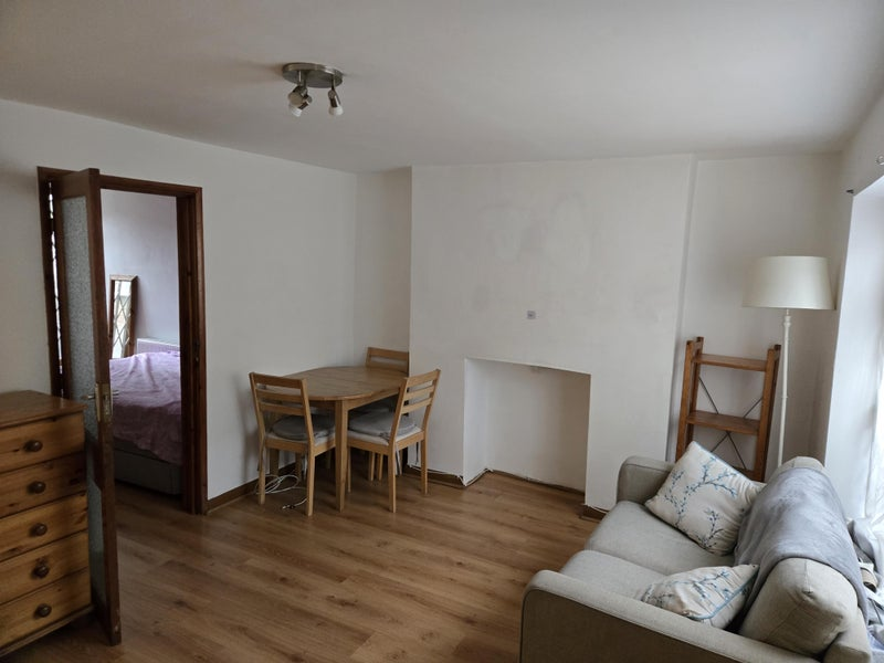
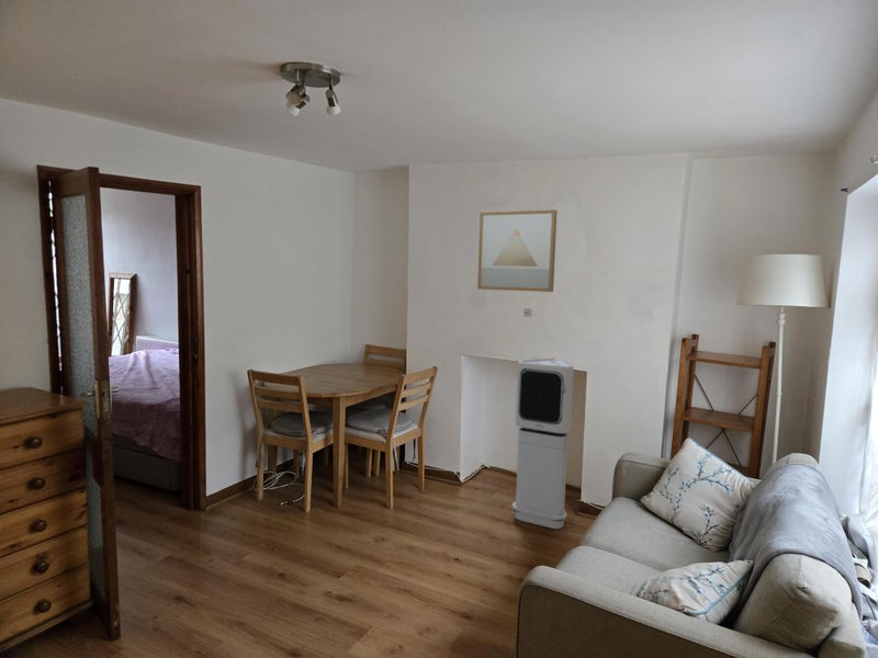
+ wall art (516, 250)
+ air purifier (548, 439)
